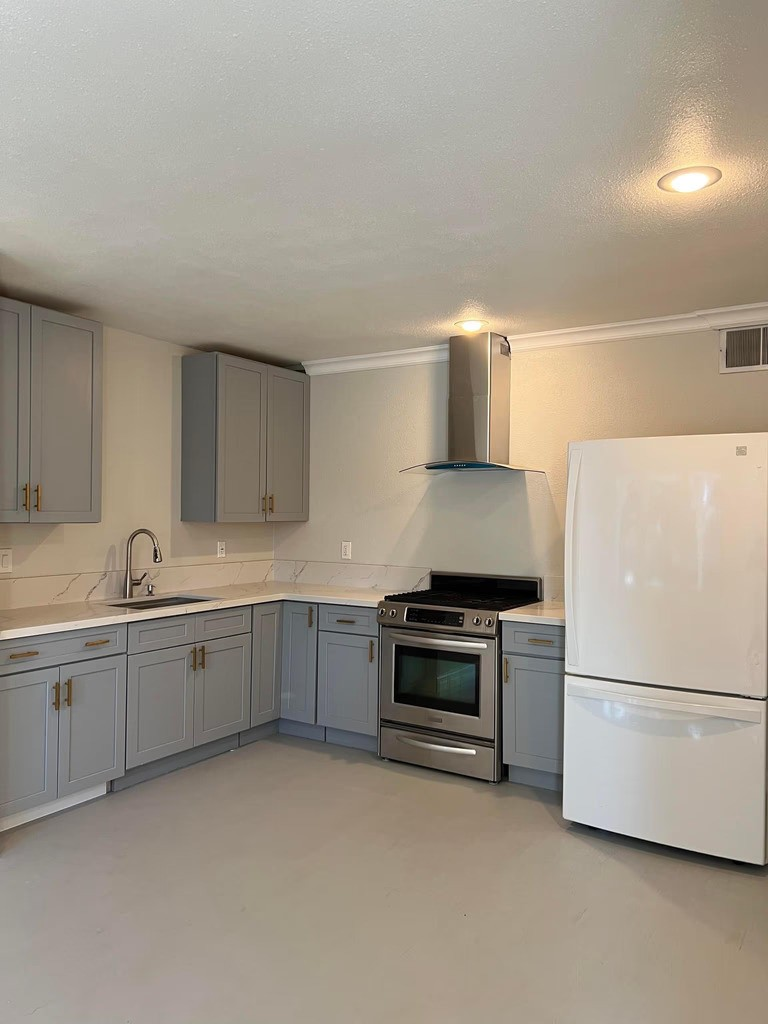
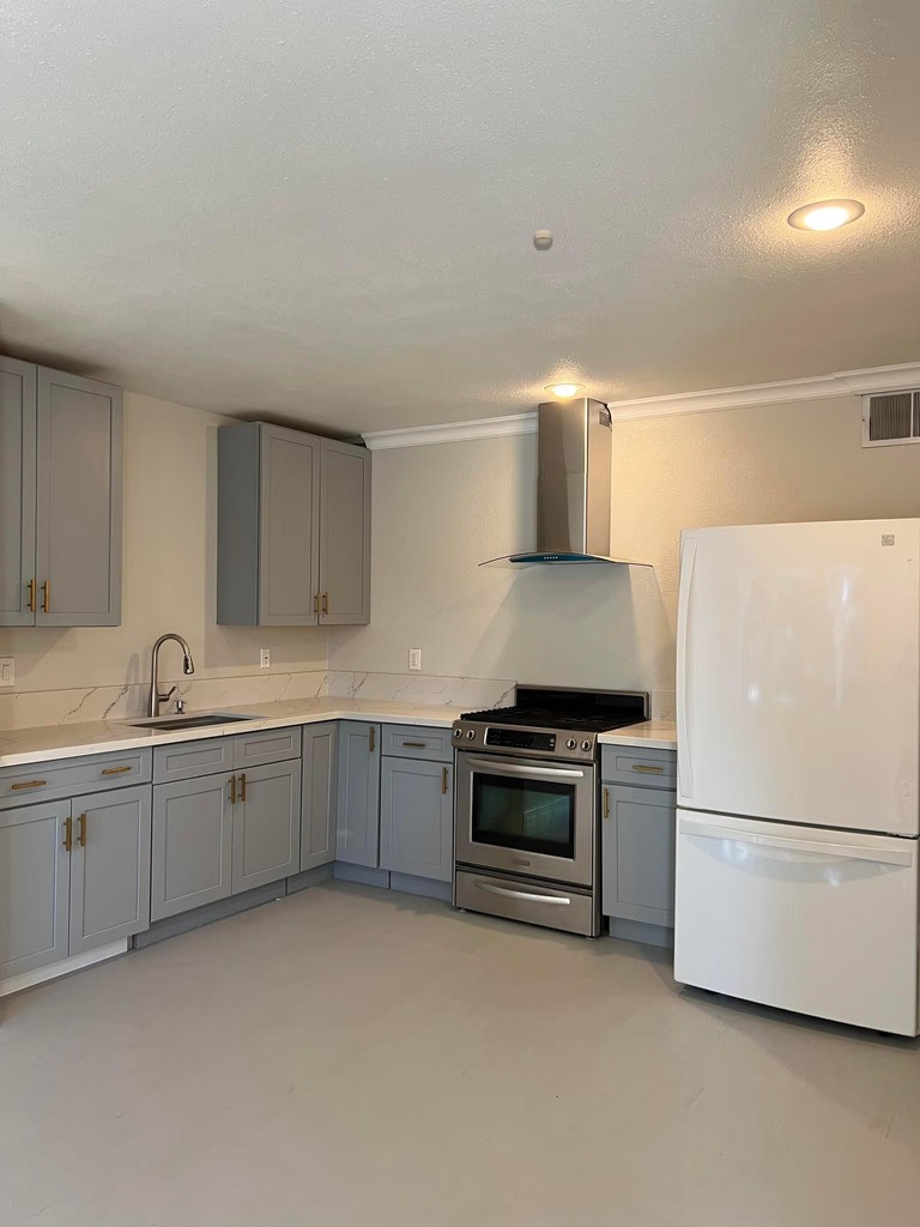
+ smoke detector (543, 242)
